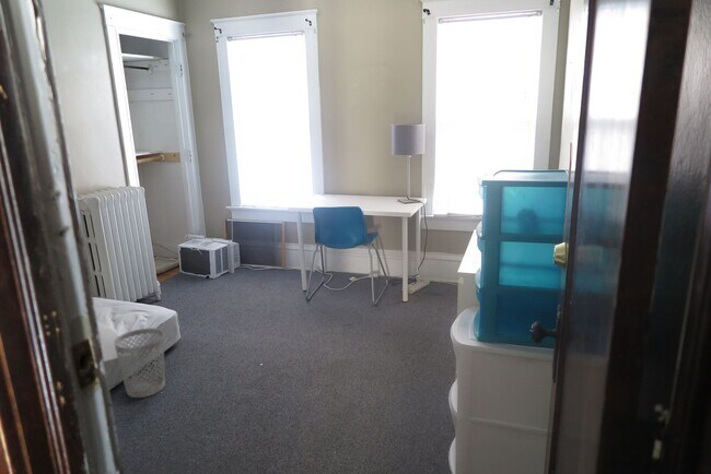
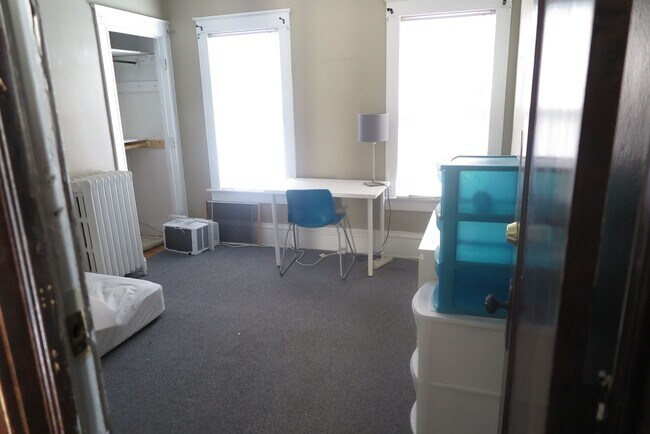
- wastebasket (142, 364)
